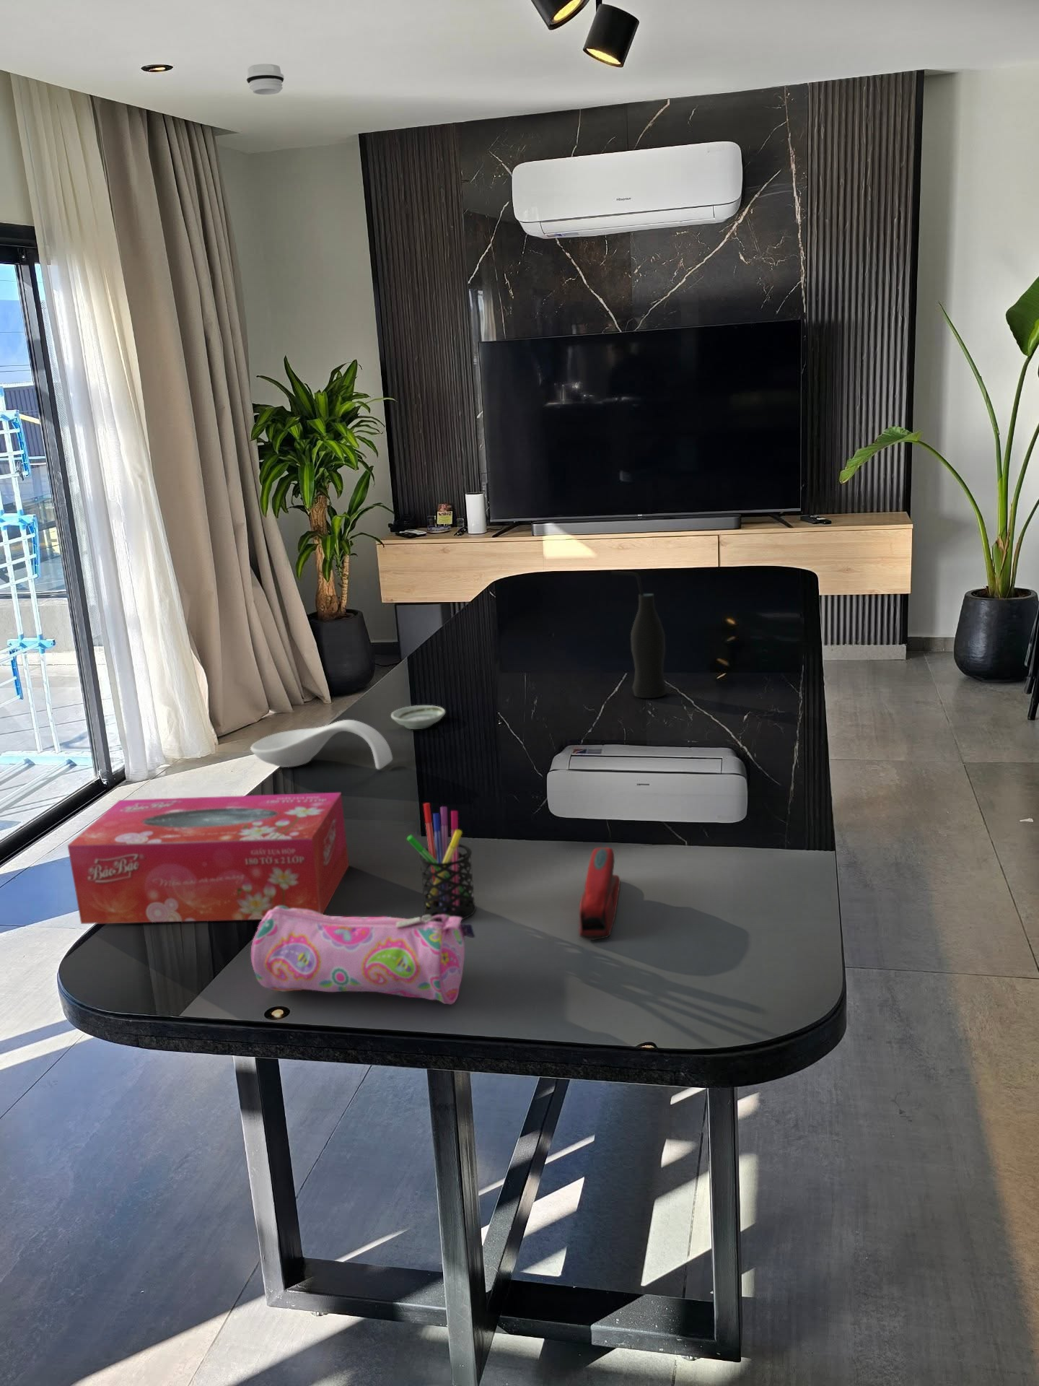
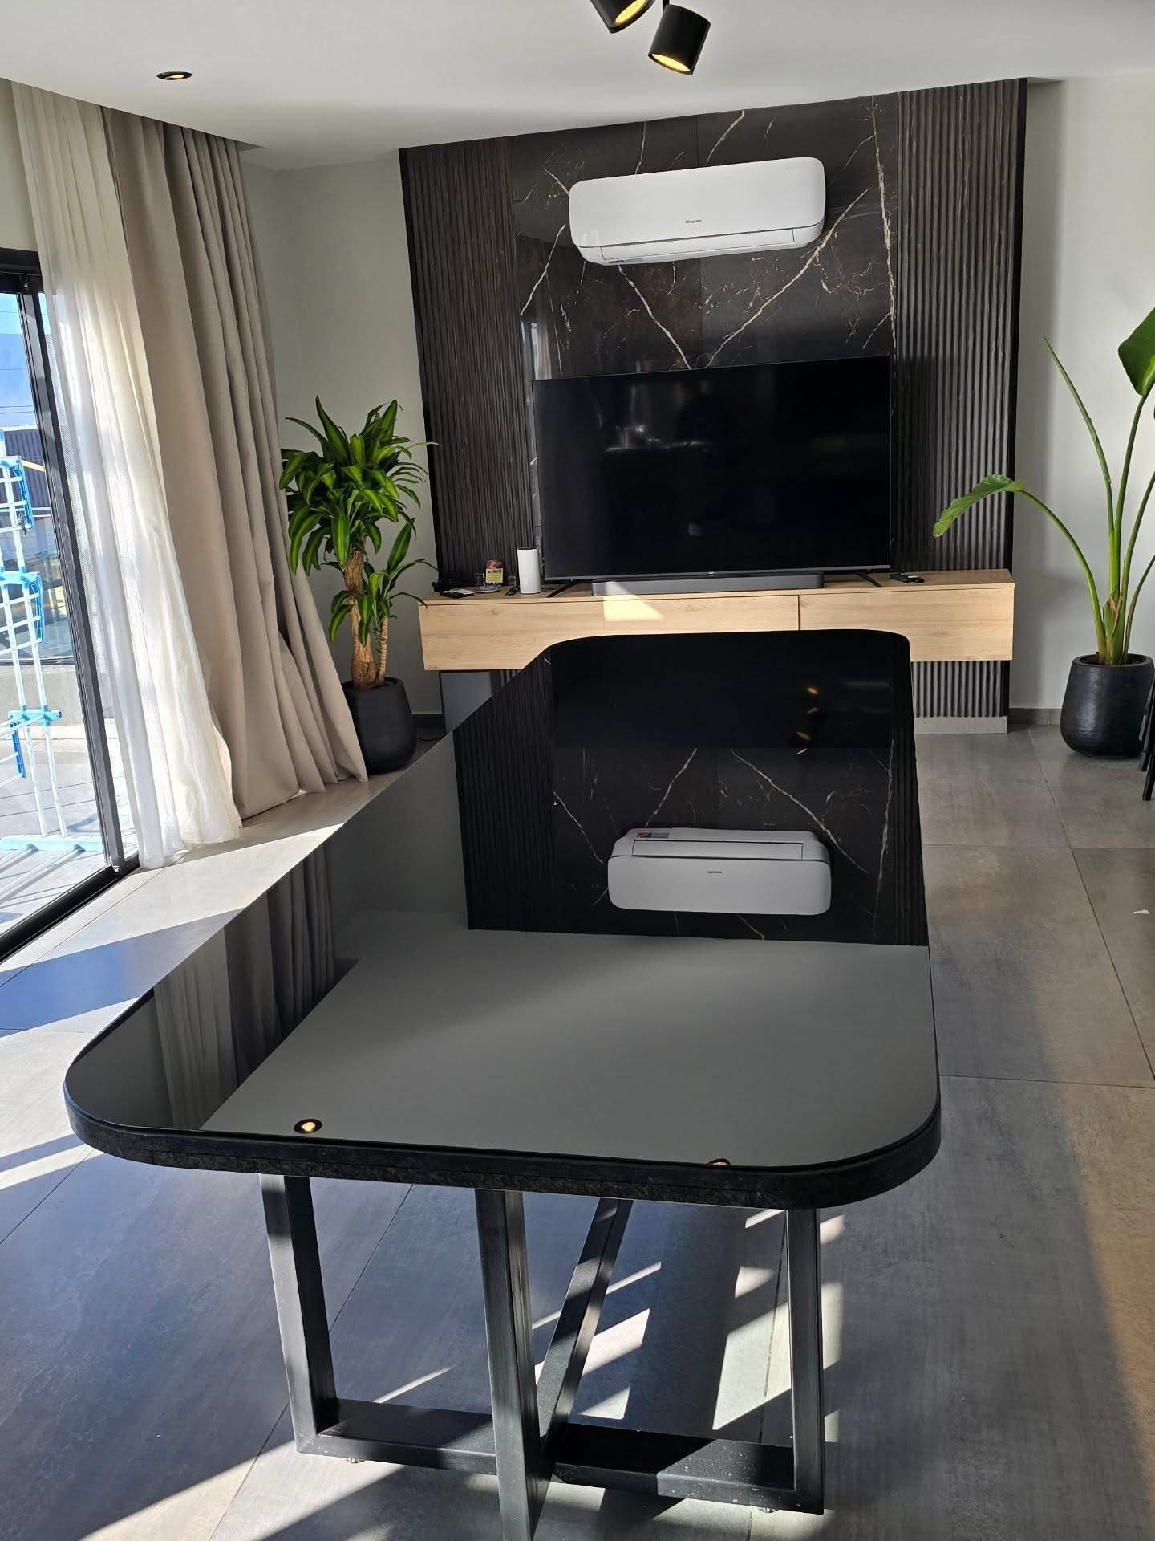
- pen holder (439, 862)
- bottle (640, 632)
- tissue box (215, 856)
- saucer (418, 718)
- stapler (599, 887)
- spoon rest (320, 742)
- smoke detector (265, 80)
- pencil case (362, 951)
